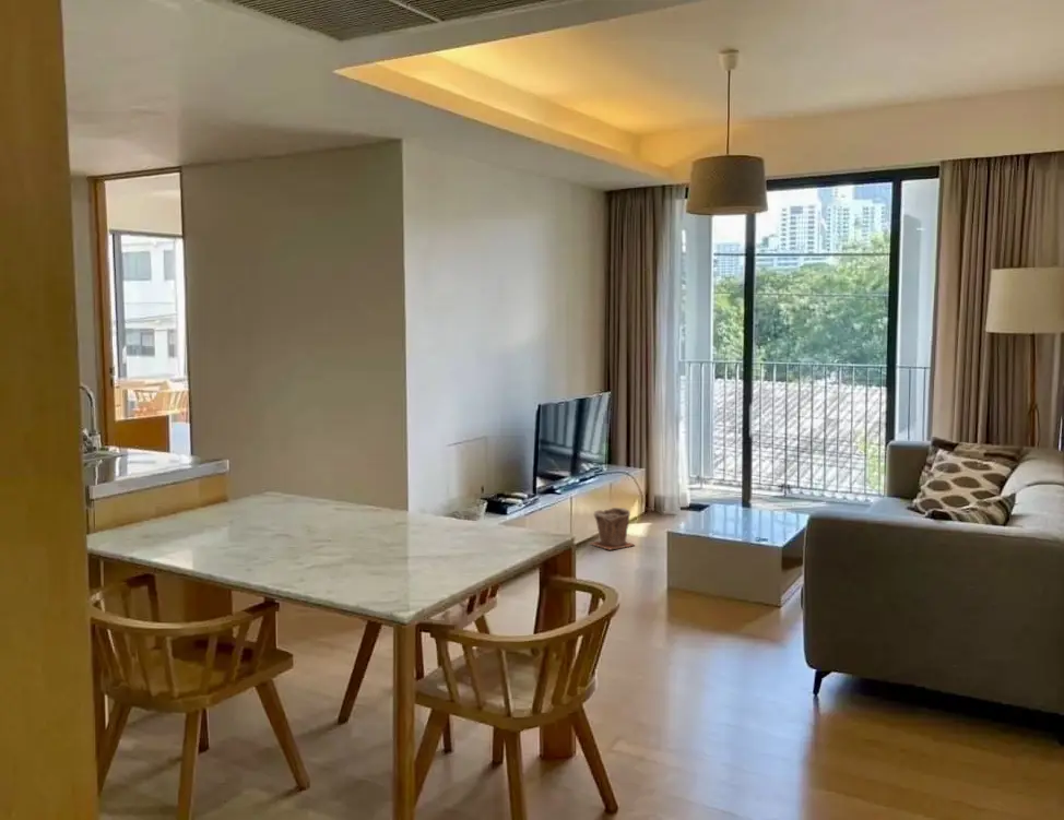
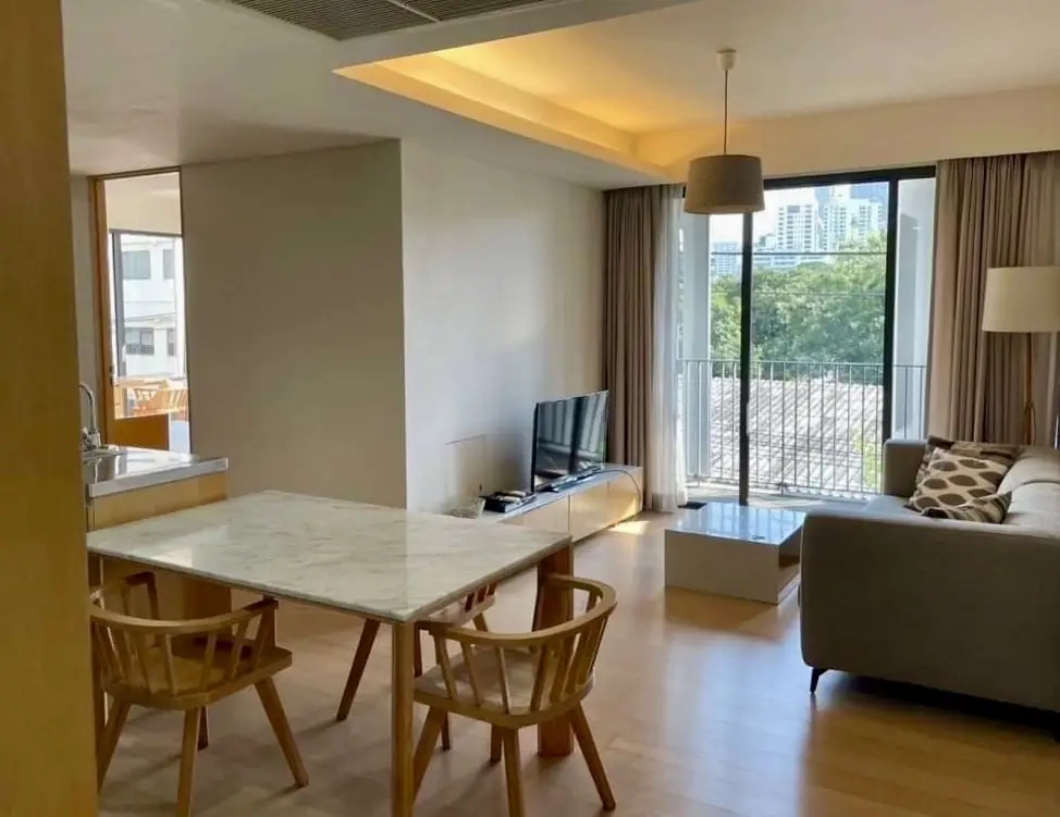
- plant pot (612, 527)
